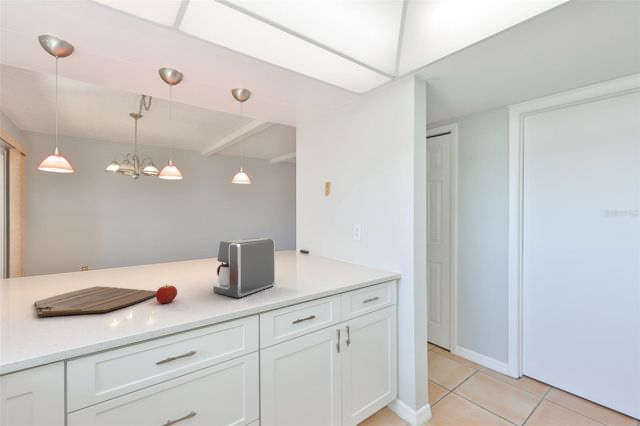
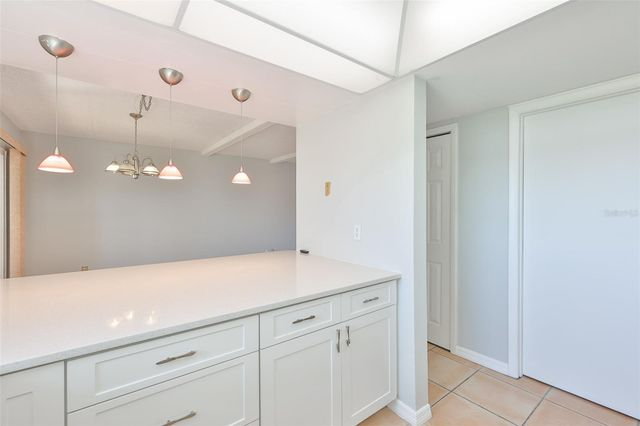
- fruit (166, 293)
- cutting board (89, 299)
- coffee maker (245, 264)
